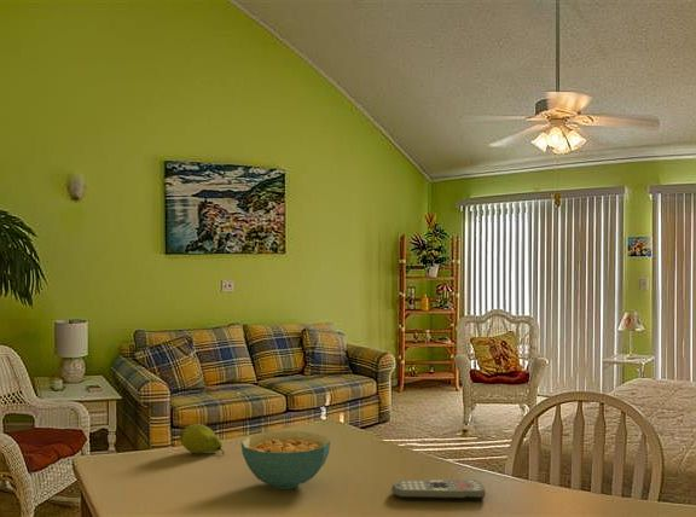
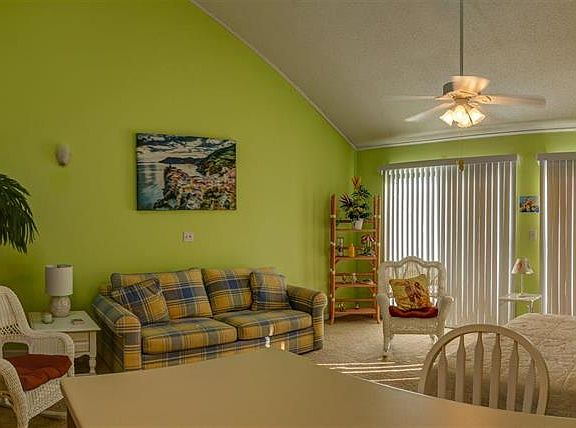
- cereal bowl (285, 463)
- remote control (437, 489)
- fruit (203, 438)
